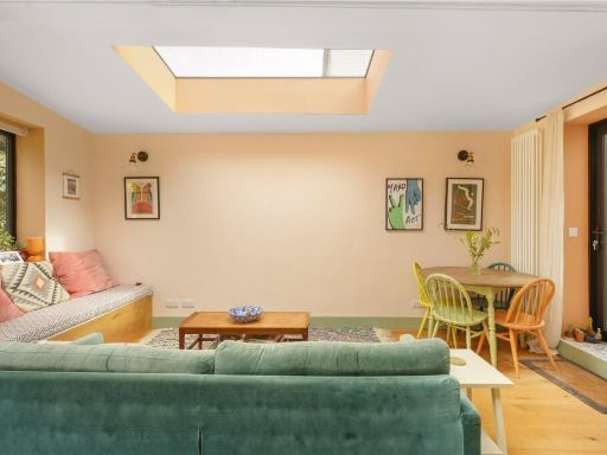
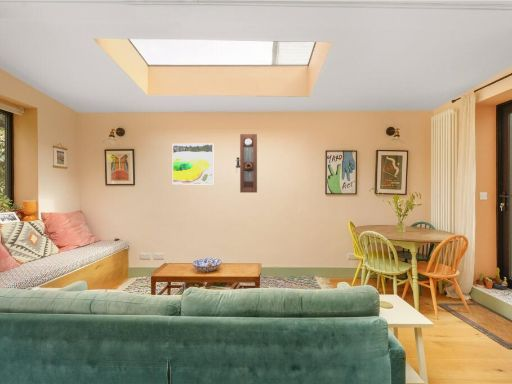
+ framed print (193, 164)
+ pendulum clock (246, 163)
